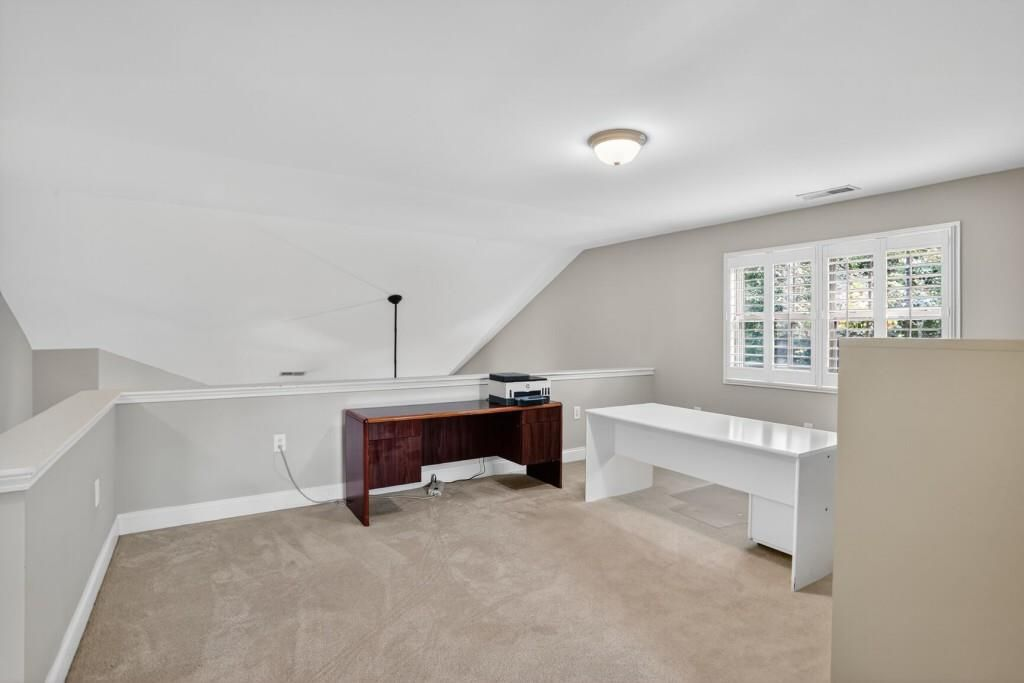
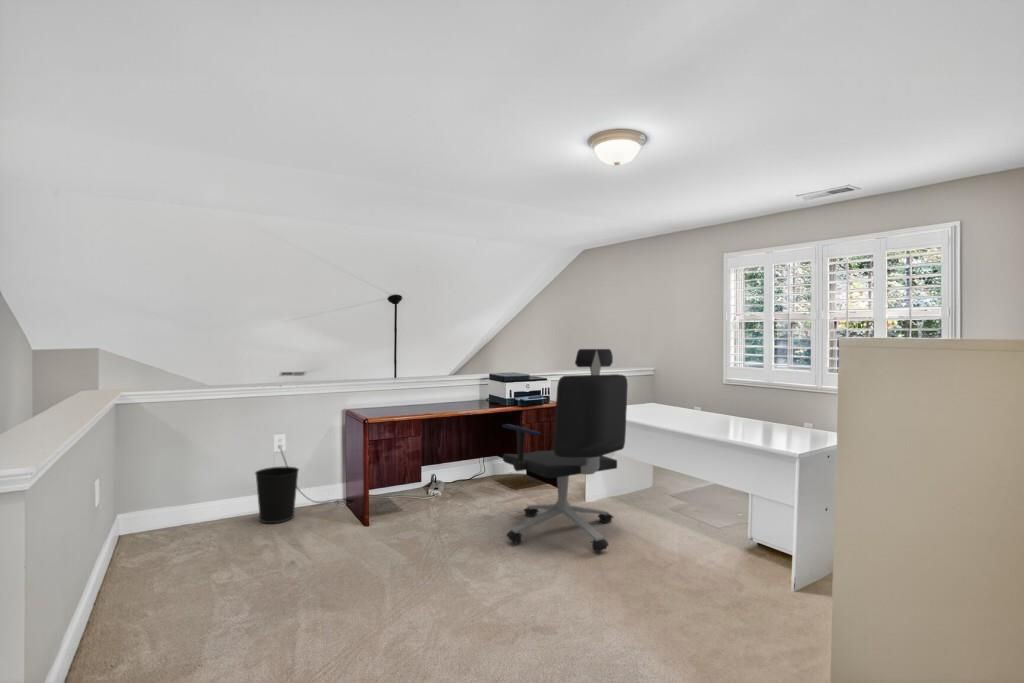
+ wastebasket (277, 494)
+ office chair (563, 439)
